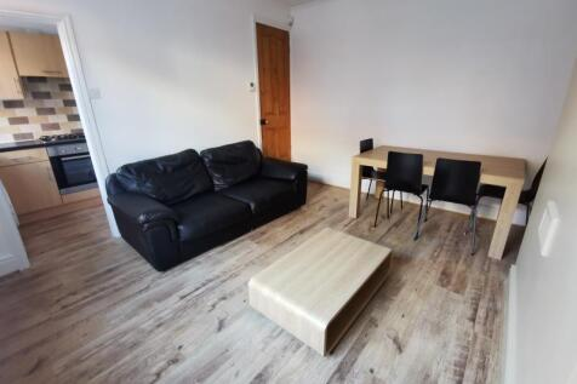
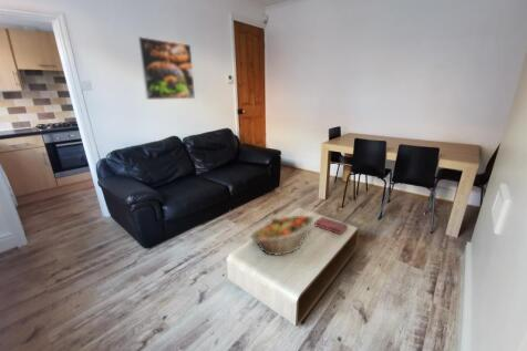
+ fruit basket (282, 231)
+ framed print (168, 71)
+ book (330, 225)
